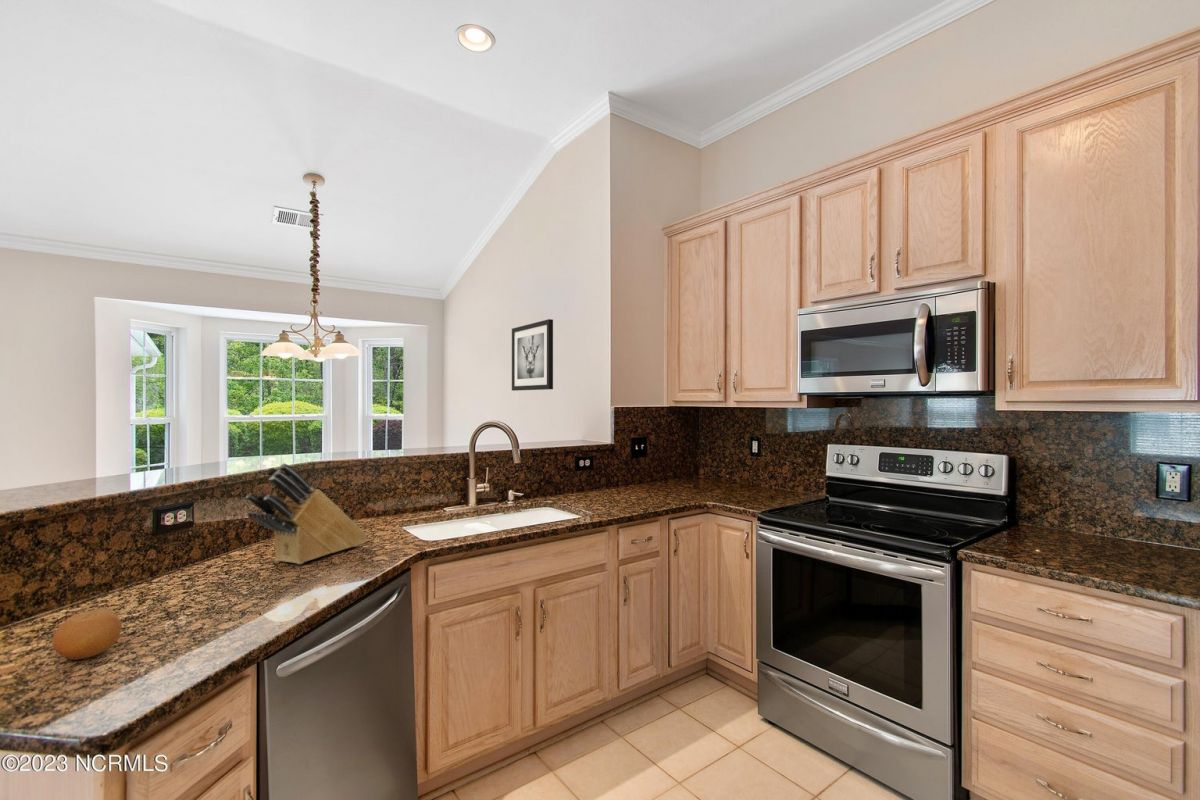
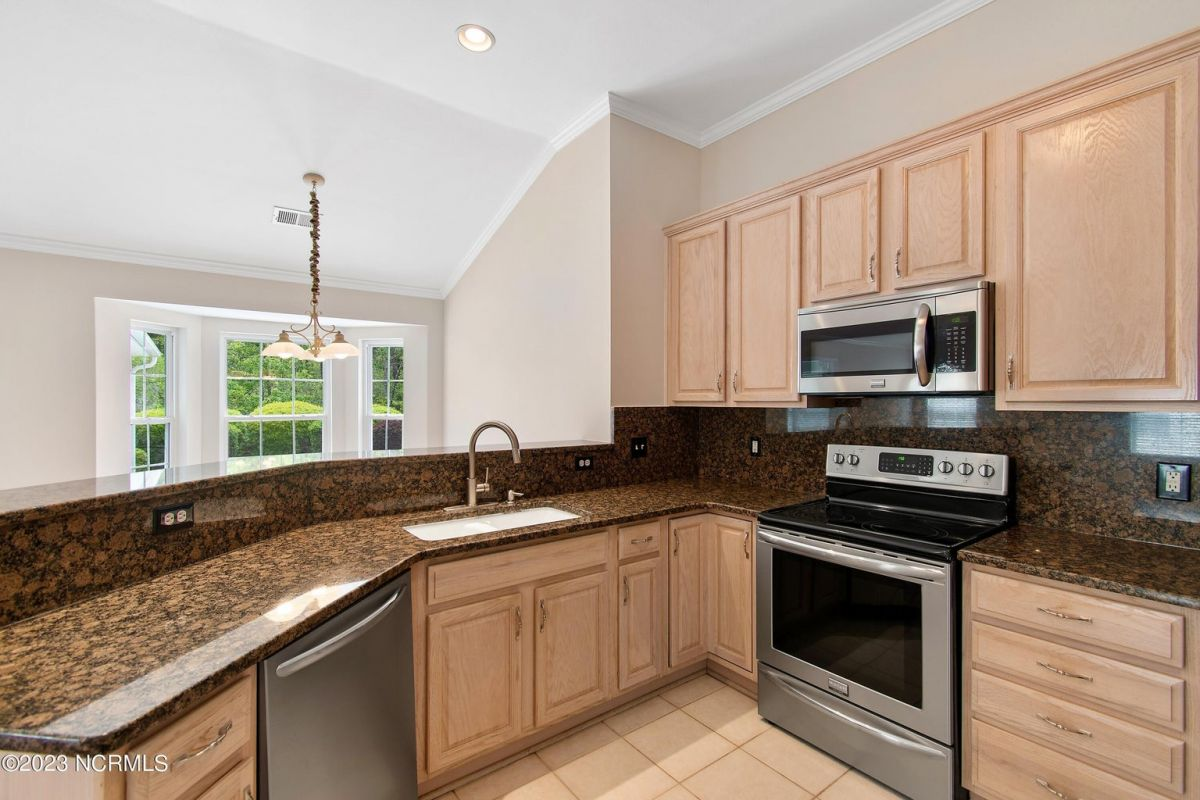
- knife block (310, 507)
- wall art (531, 357)
- fruit (88, 633)
